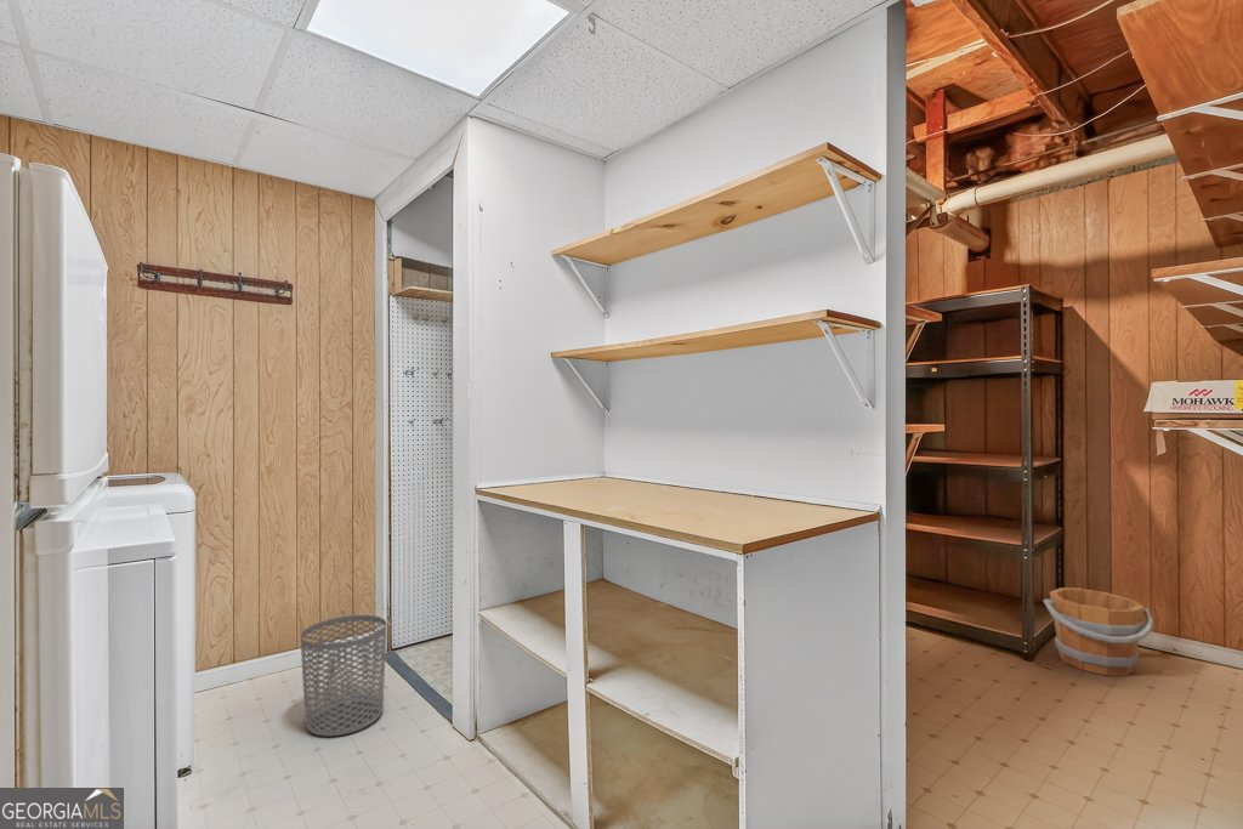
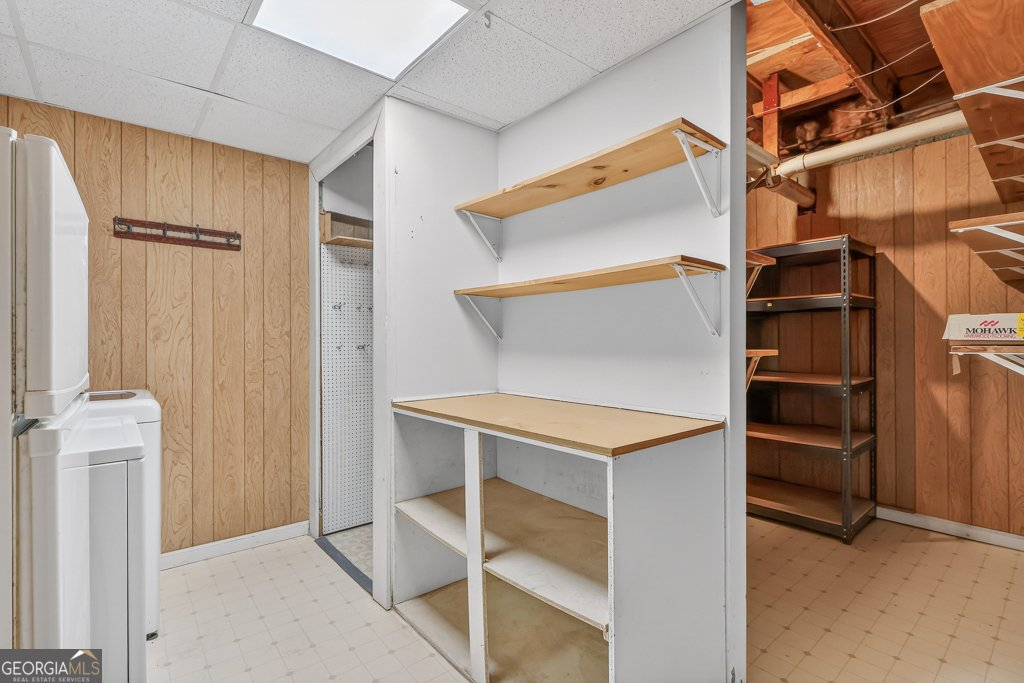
- waste bin (345, 672)
- bucket (1096, 631)
